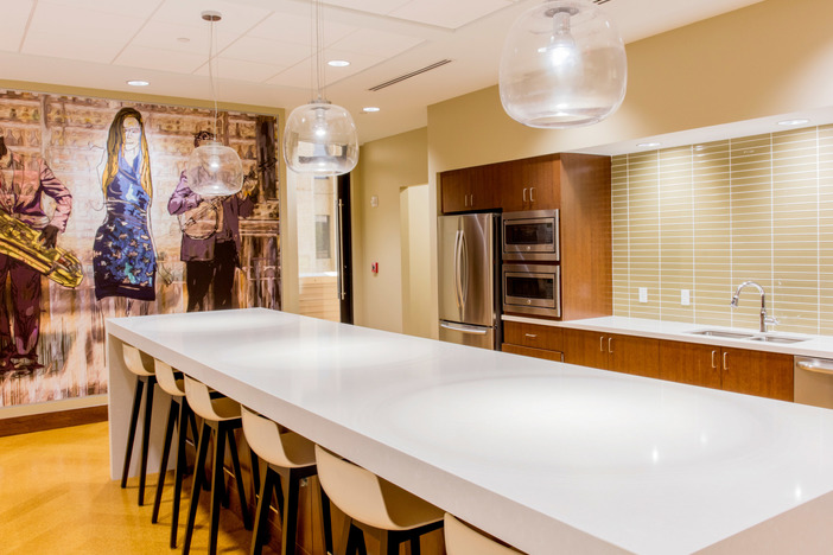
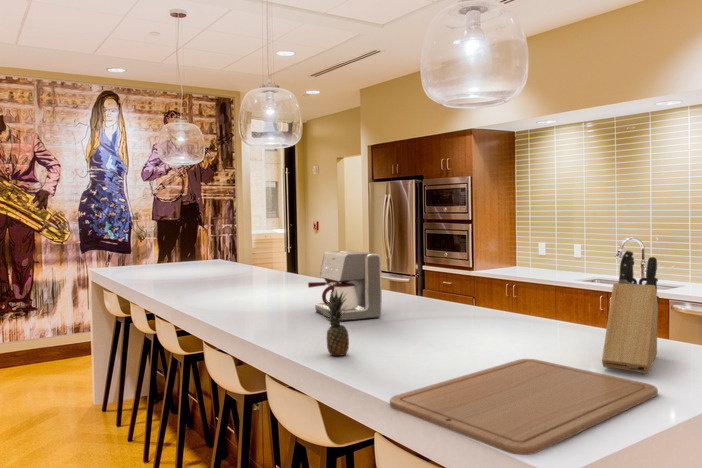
+ chopping board (525, 395)
+ knife block (633, 306)
+ fruit (336, 322)
+ coffee maker (347, 283)
